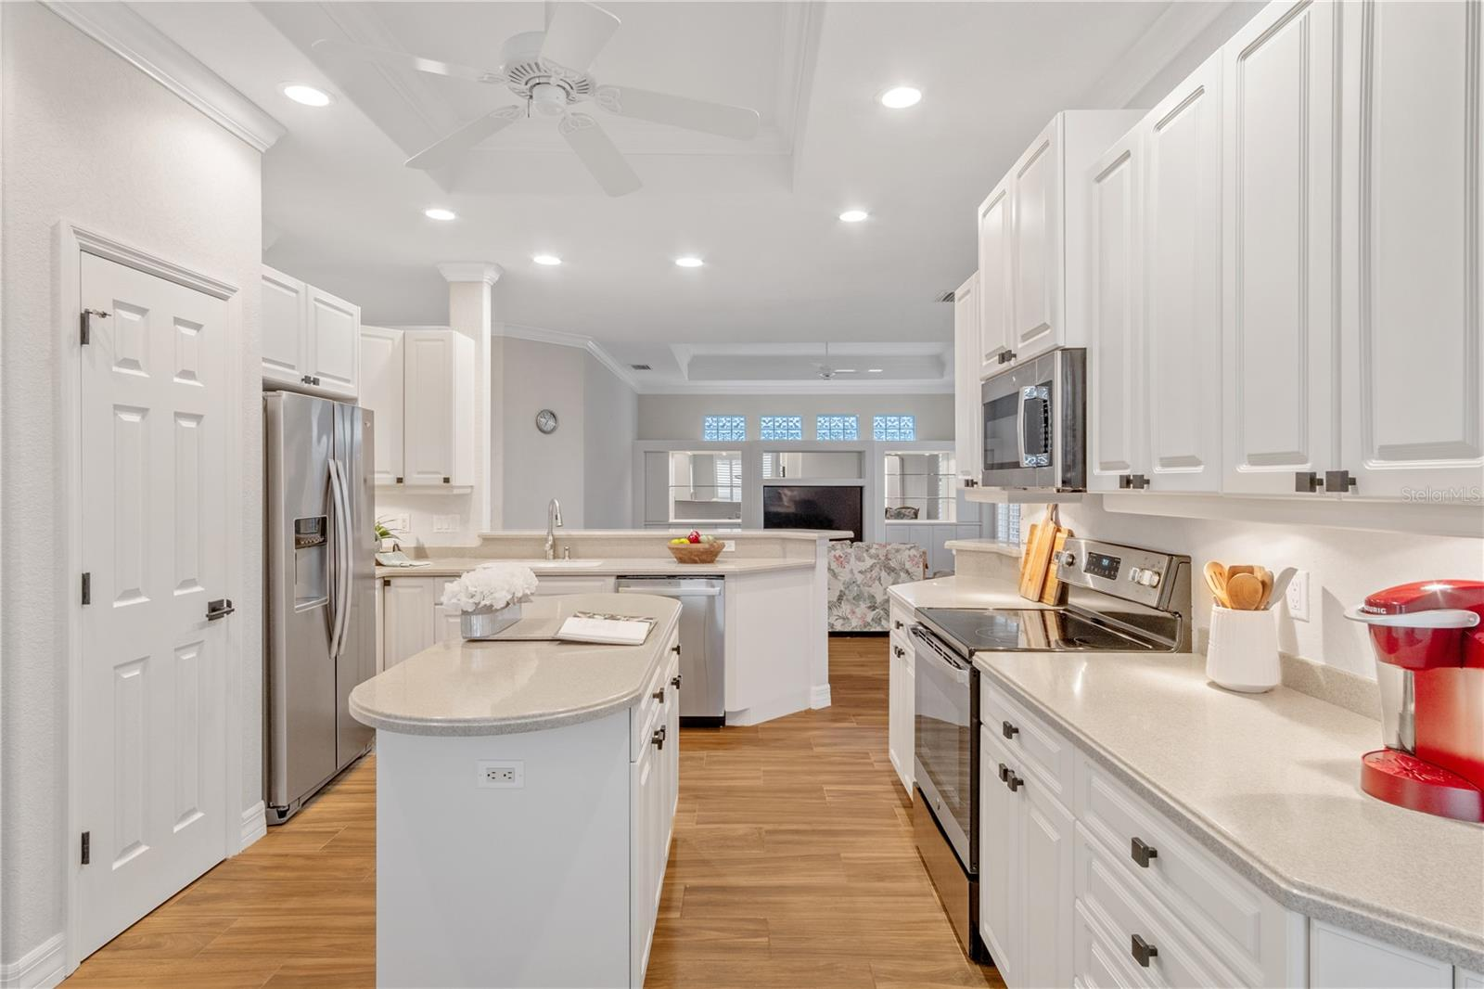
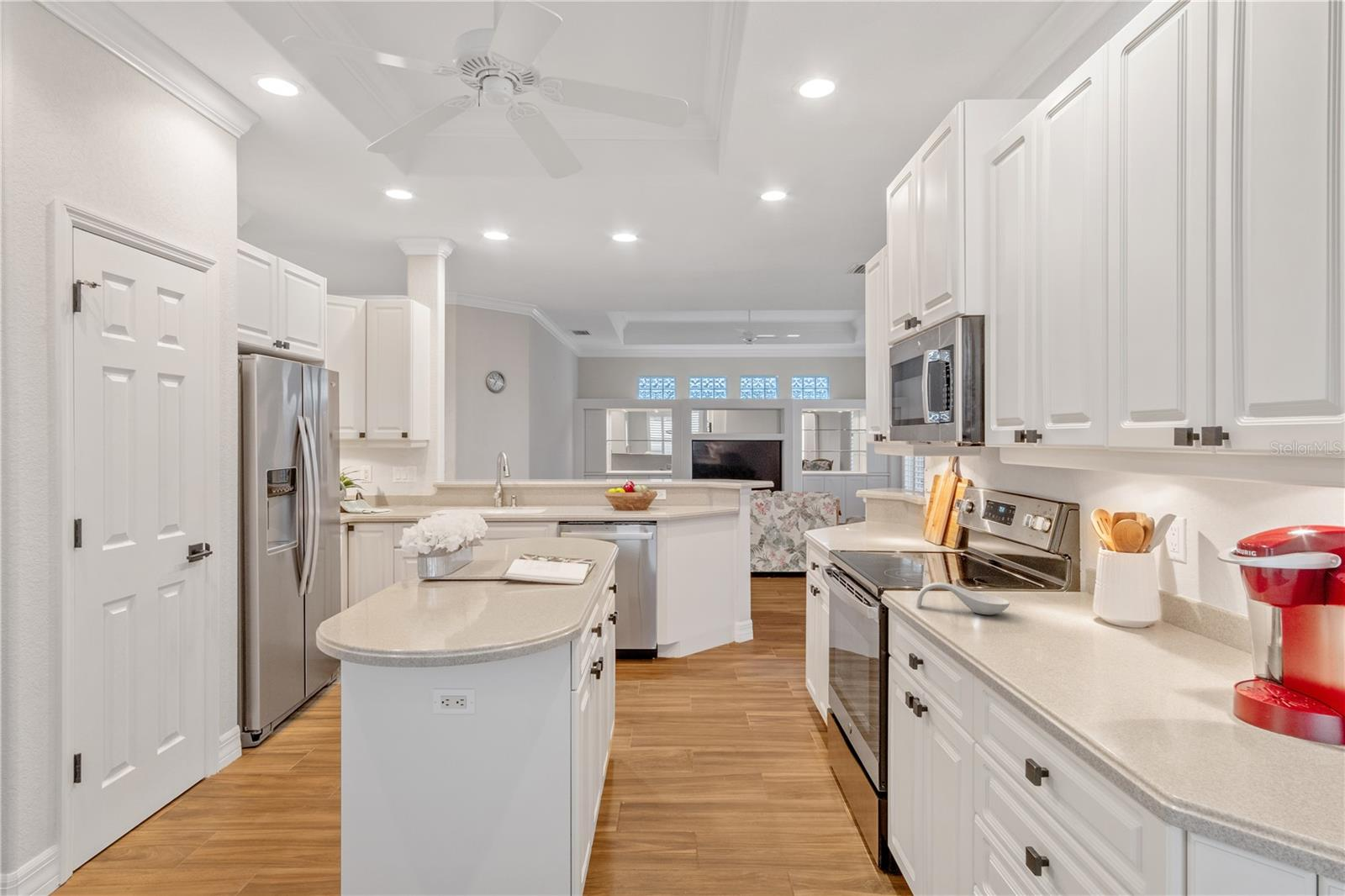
+ spoon rest (962, 597)
